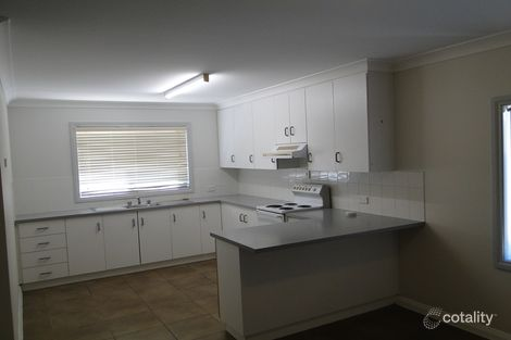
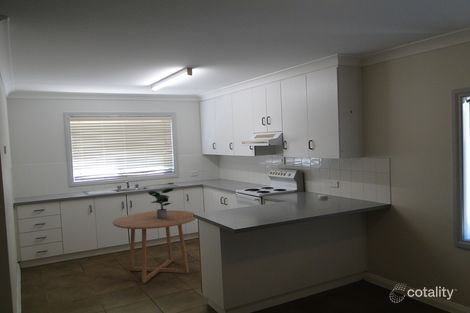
+ potted plant (162, 202)
+ dining table (167, 244)
